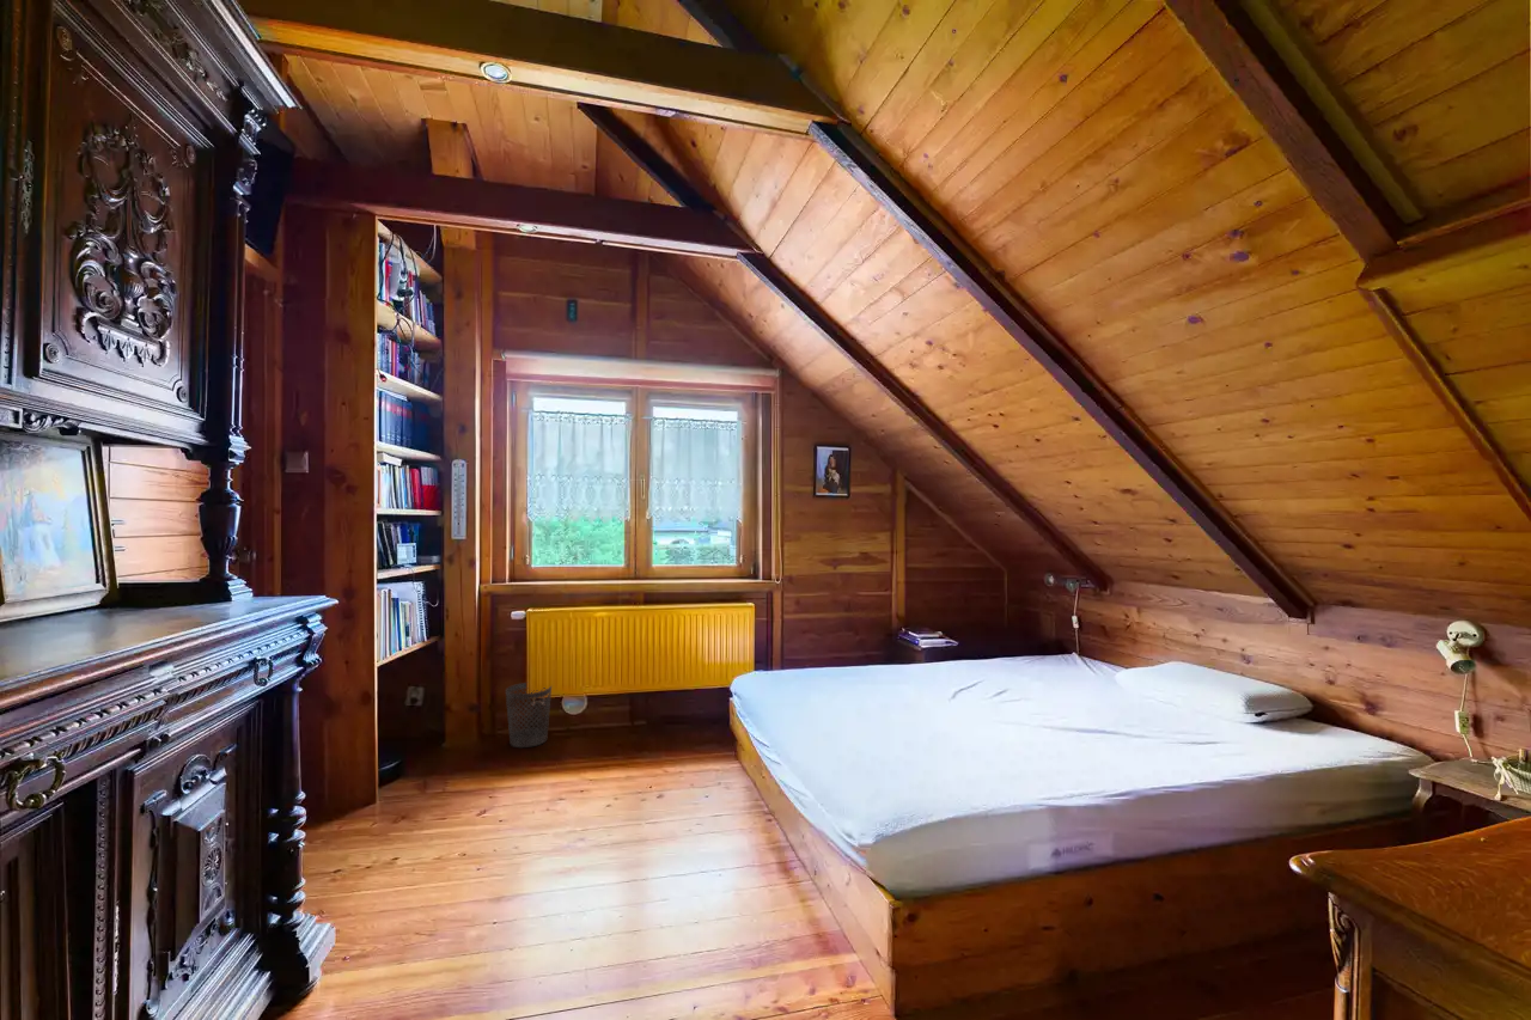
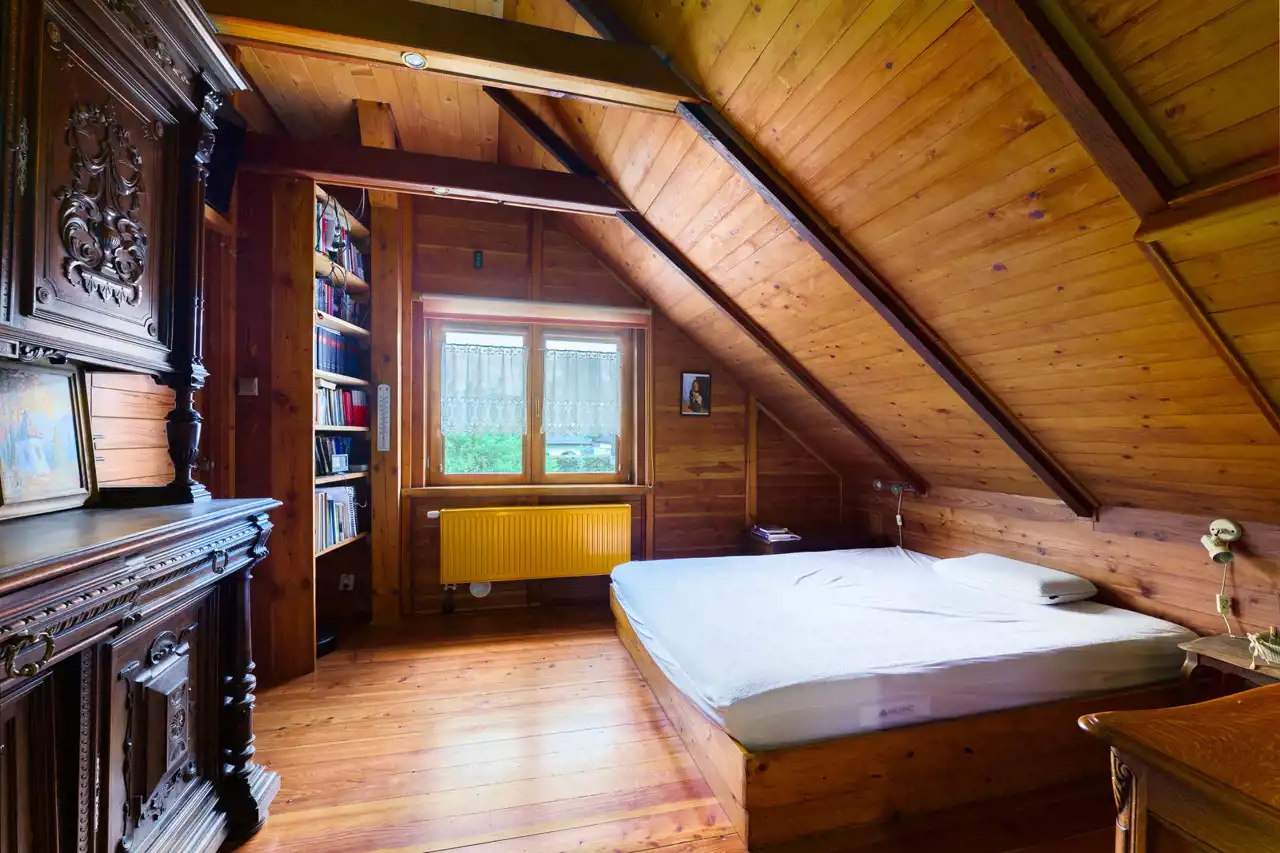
- wastebasket (529, 715)
